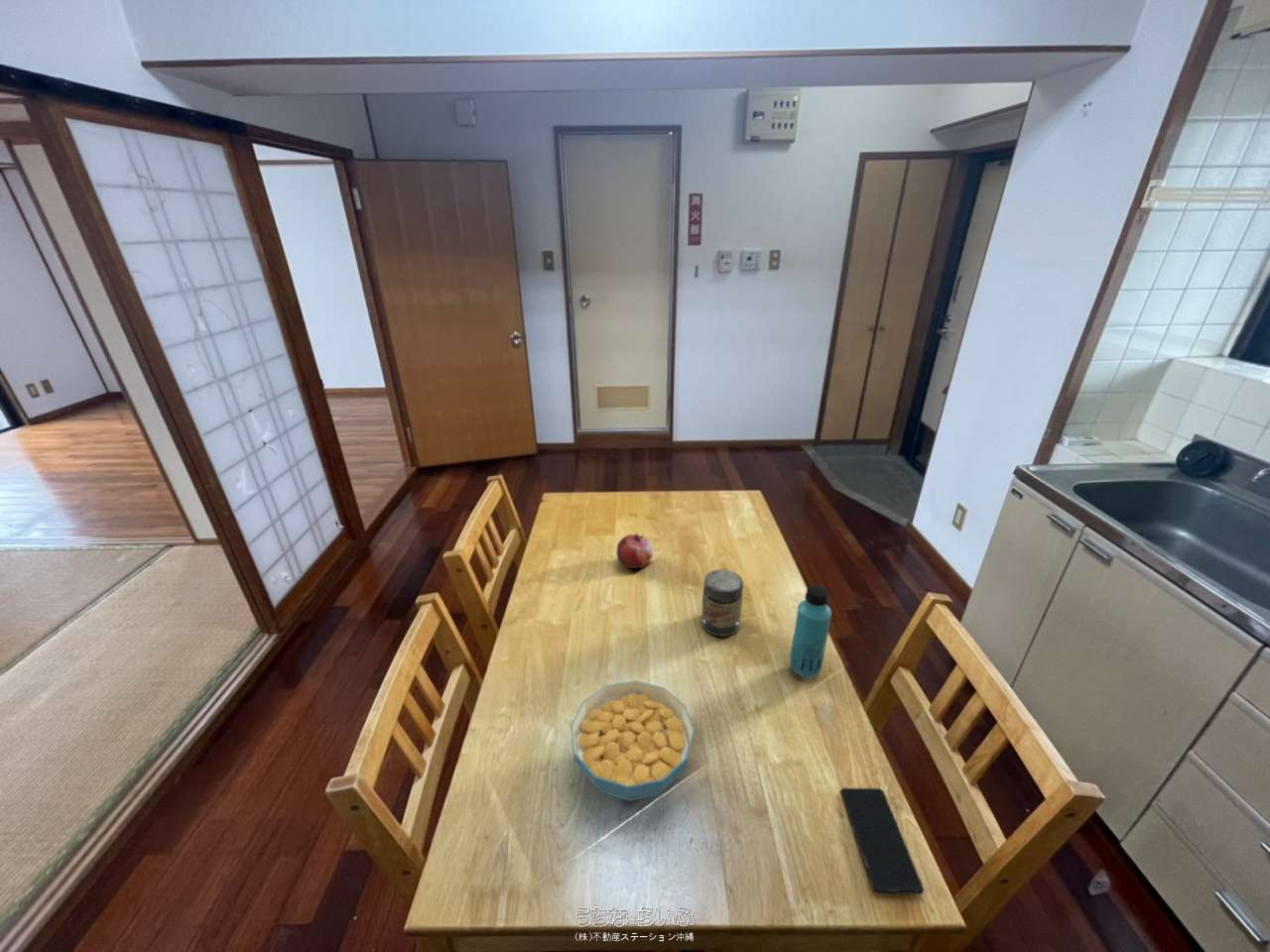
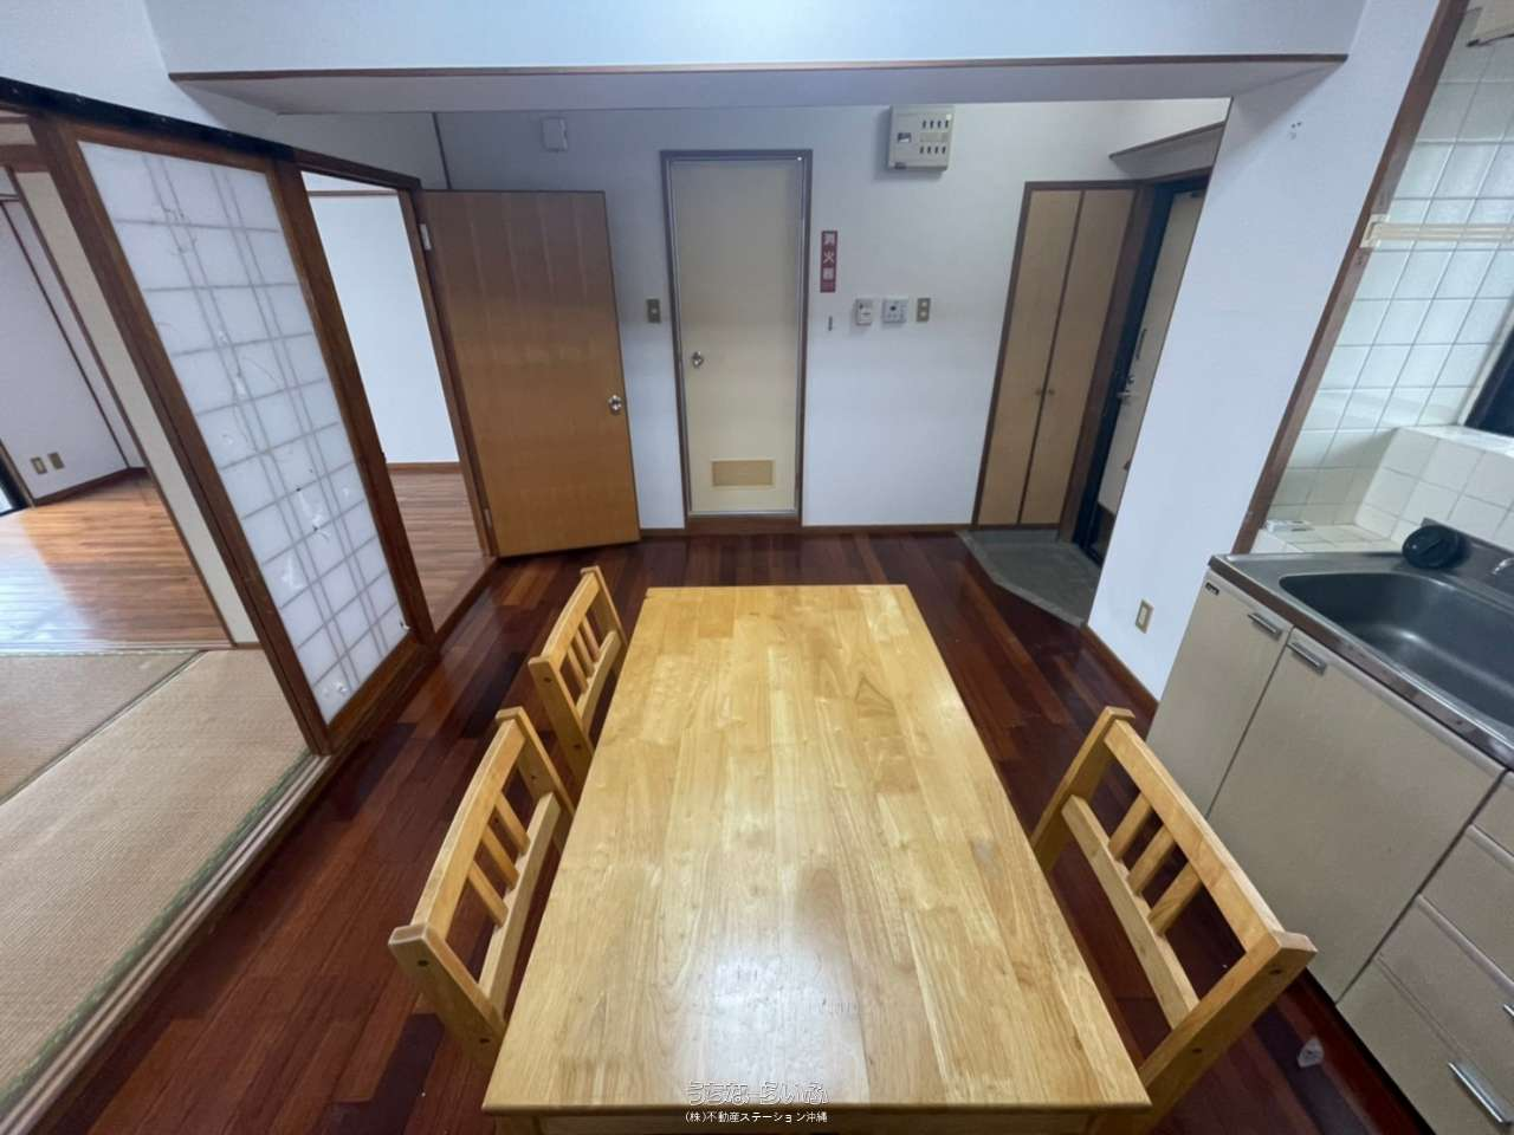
- beverage bottle (811, 632)
- jar (721, 602)
- fruit (634, 547)
- smartphone (878, 836)
- cereal bowl (632, 749)
